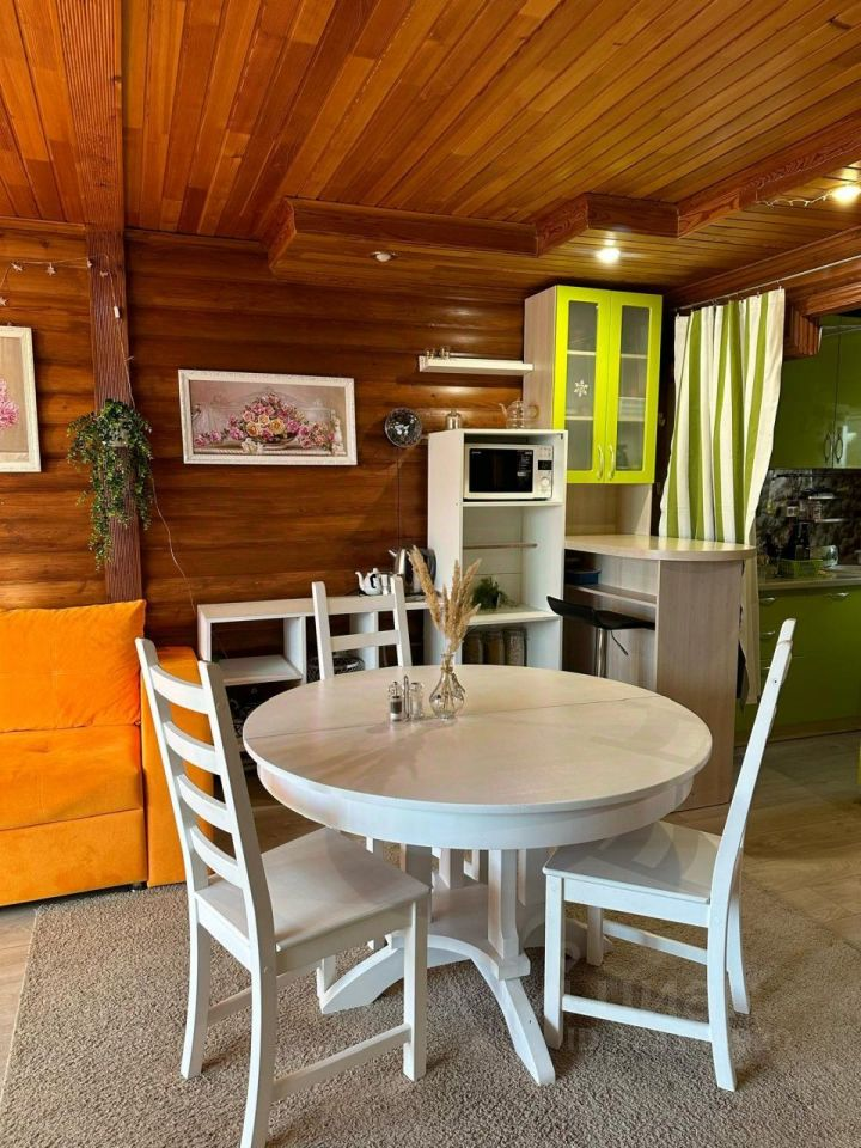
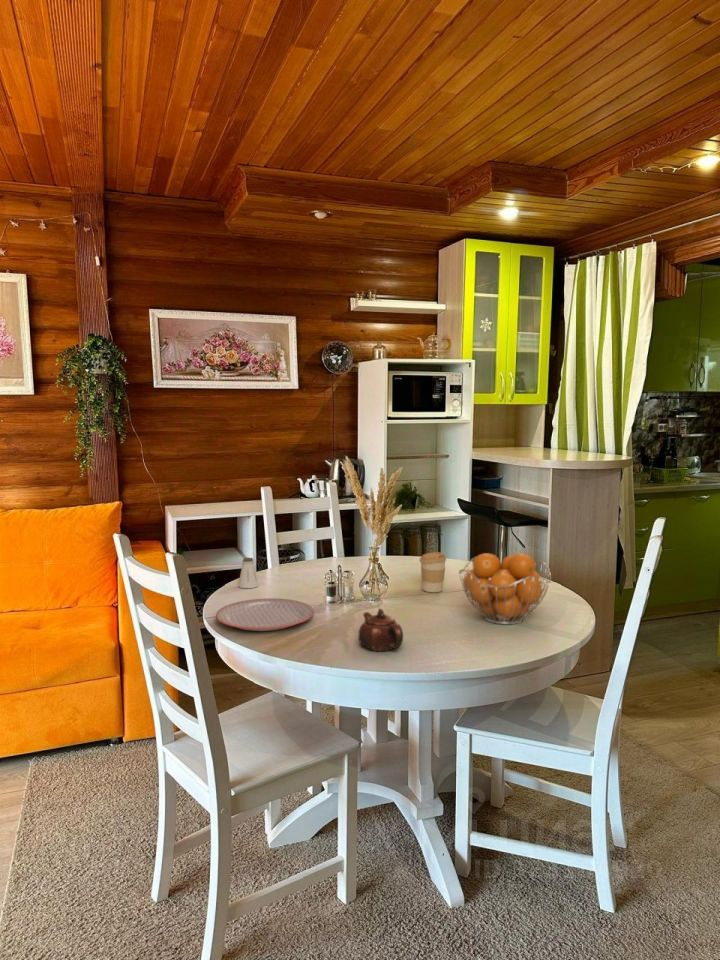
+ saltshaker (248, 572)
+ plate (265, 615)
+ fruit basket (504, 585)
+ coffee cup (432, 571)
+ teapot (381, 627)
